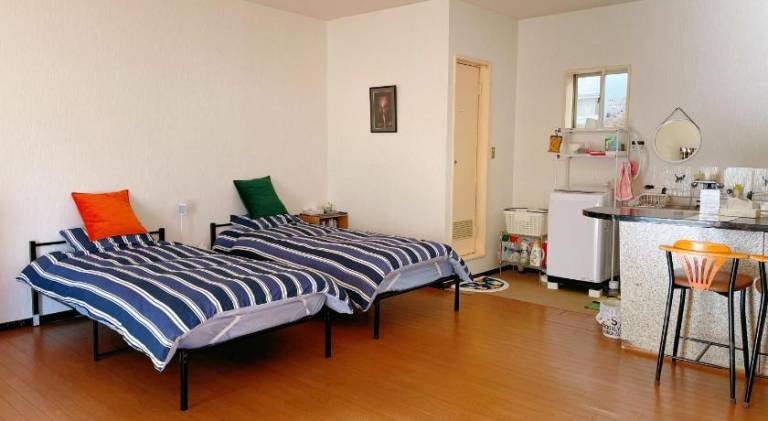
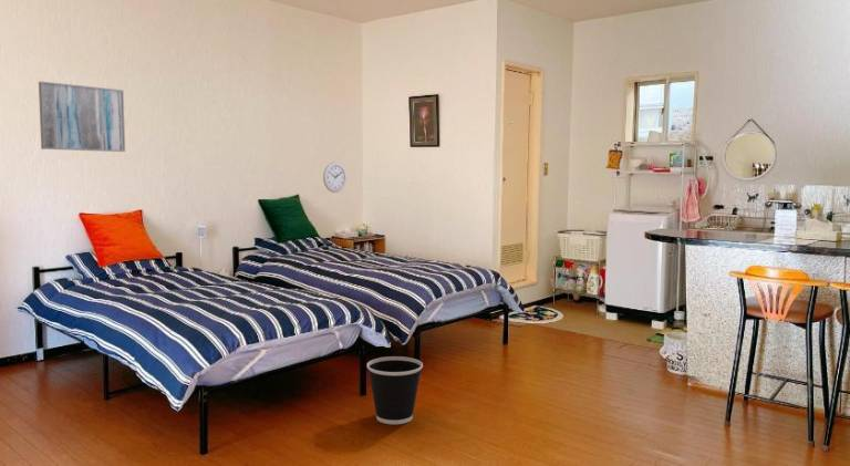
+ wall clock (335, 177)
+ wastebasket (394, 391)
+ wall art (83, 117)
